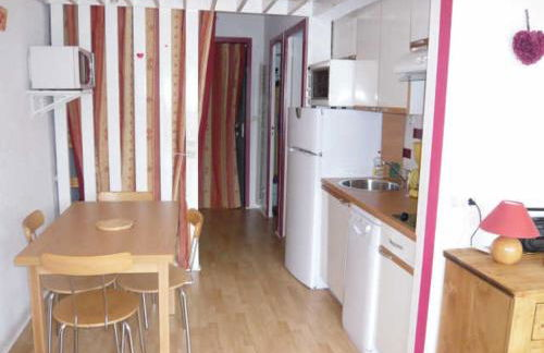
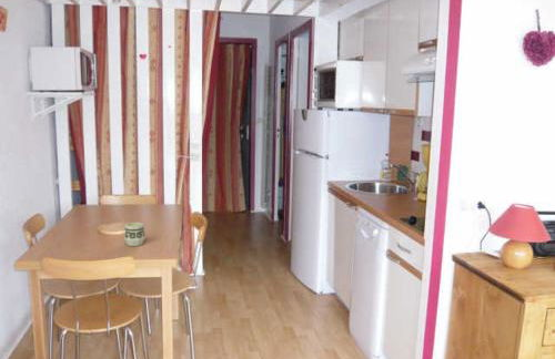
+ cup (134, 234)
